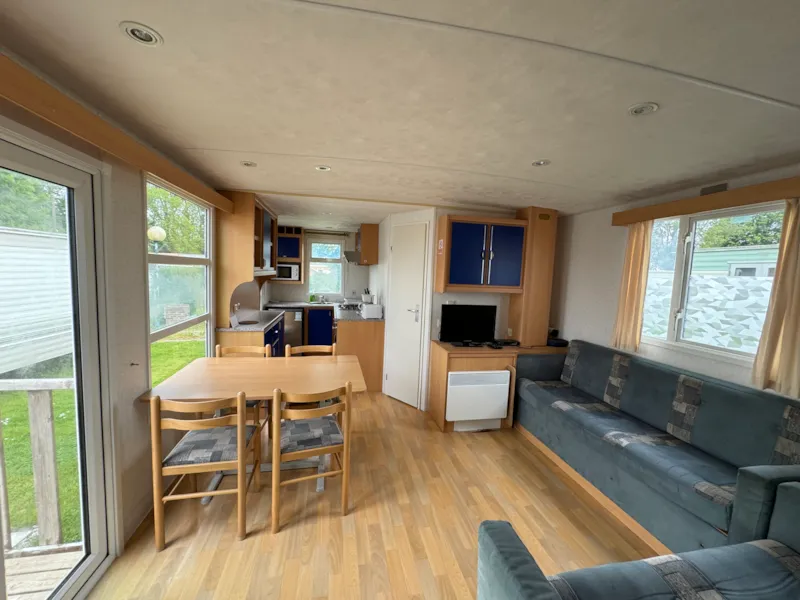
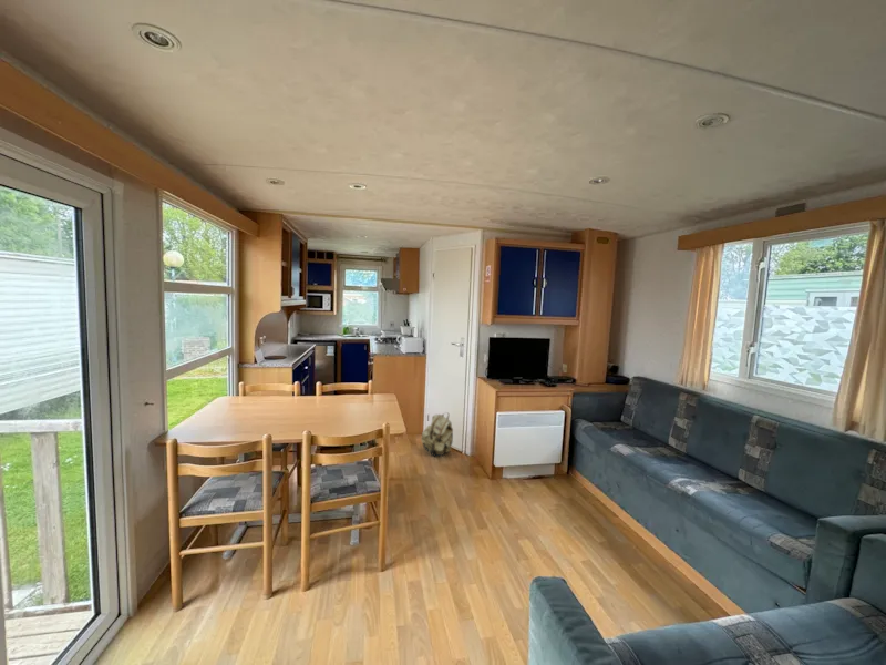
+ backpack (437, 431)
